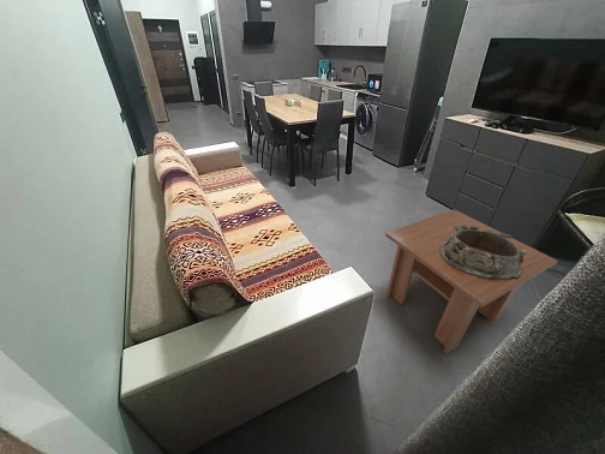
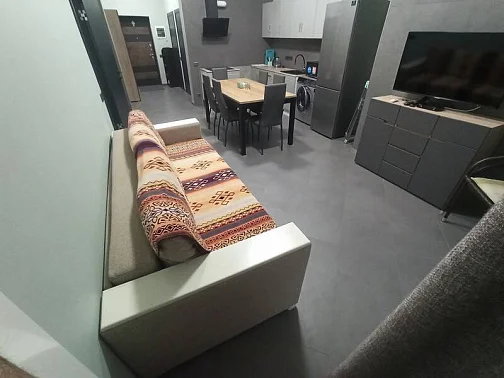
- coffee table (451, 279)
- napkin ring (481, 246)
